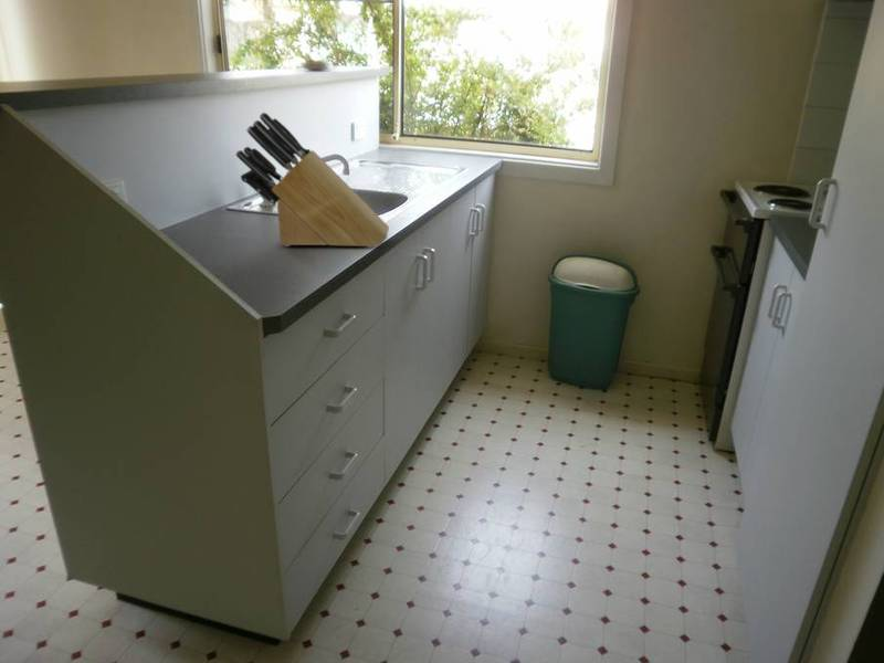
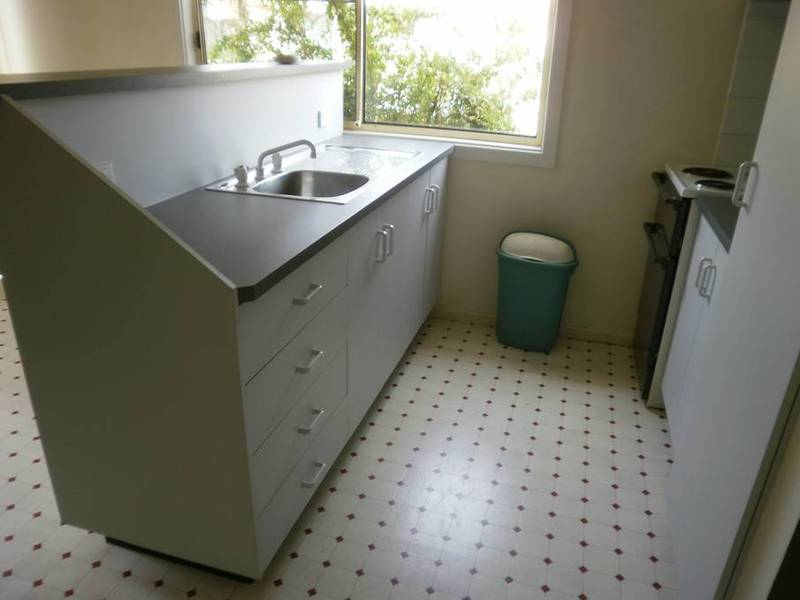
- knife block (315, 179)
